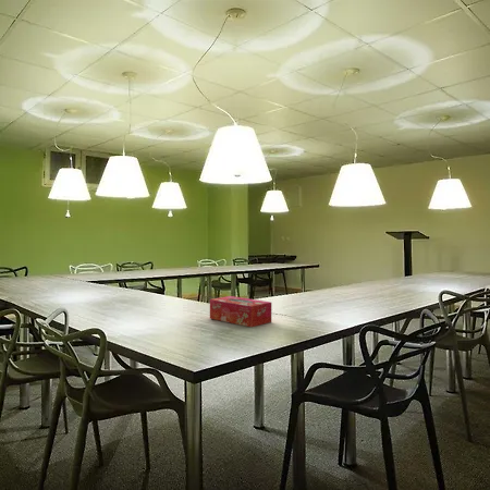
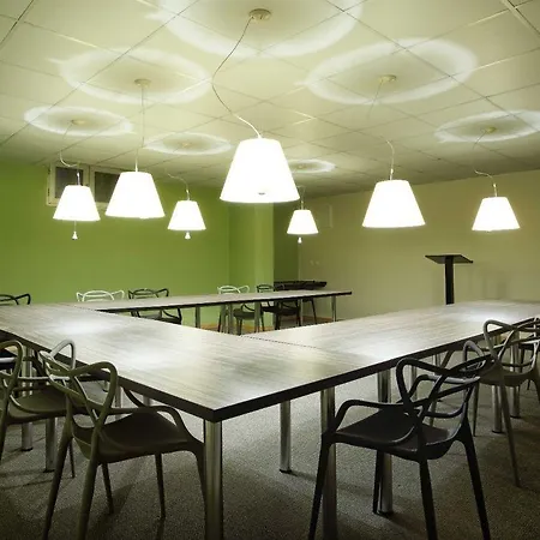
- tissue box (240, 310)
